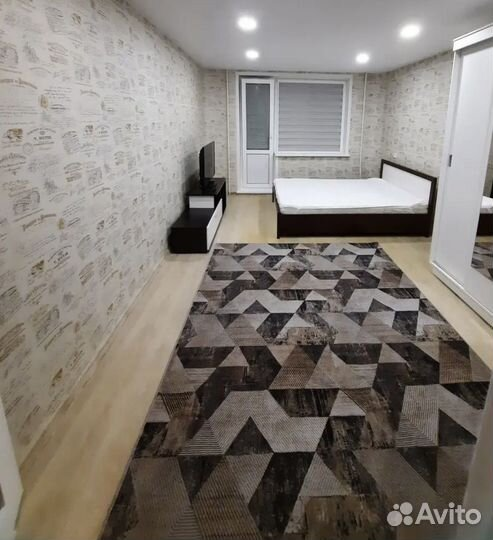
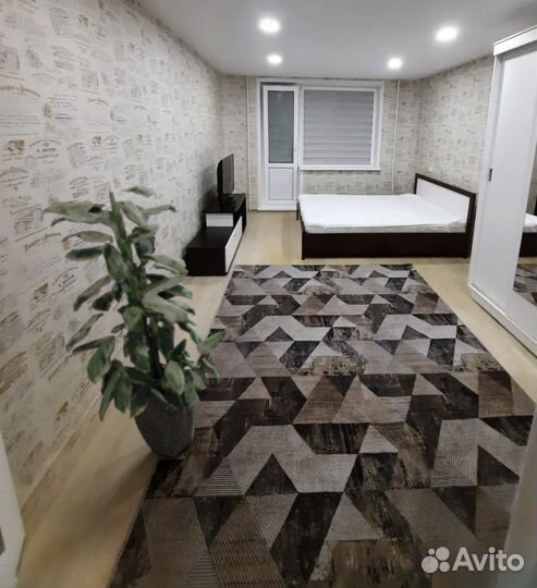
+ indoor plant (143, 330)
